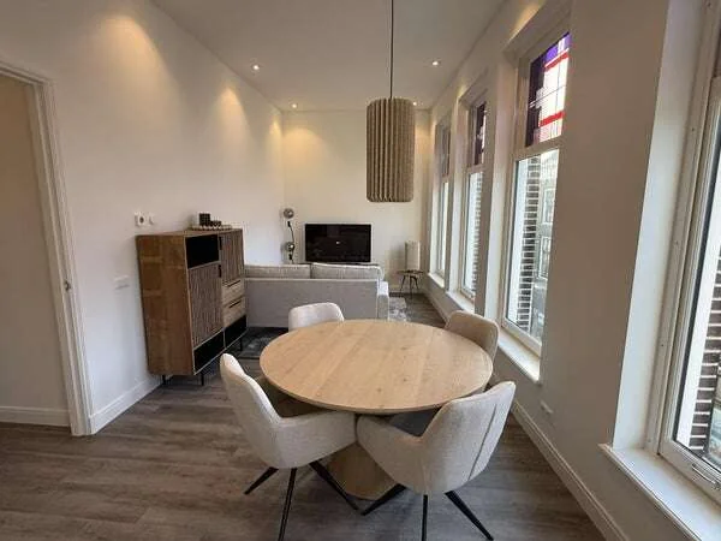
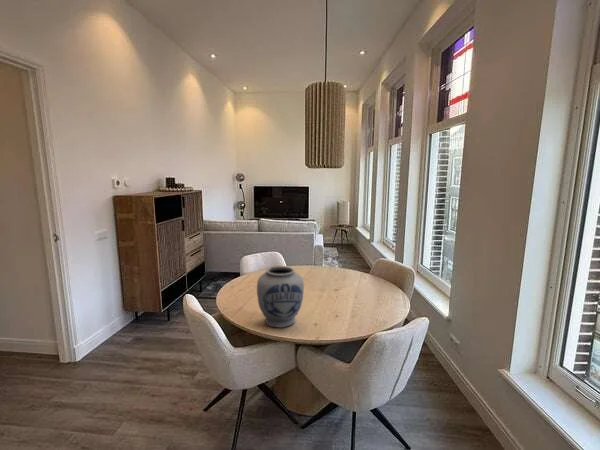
+ vase (280, 295)
